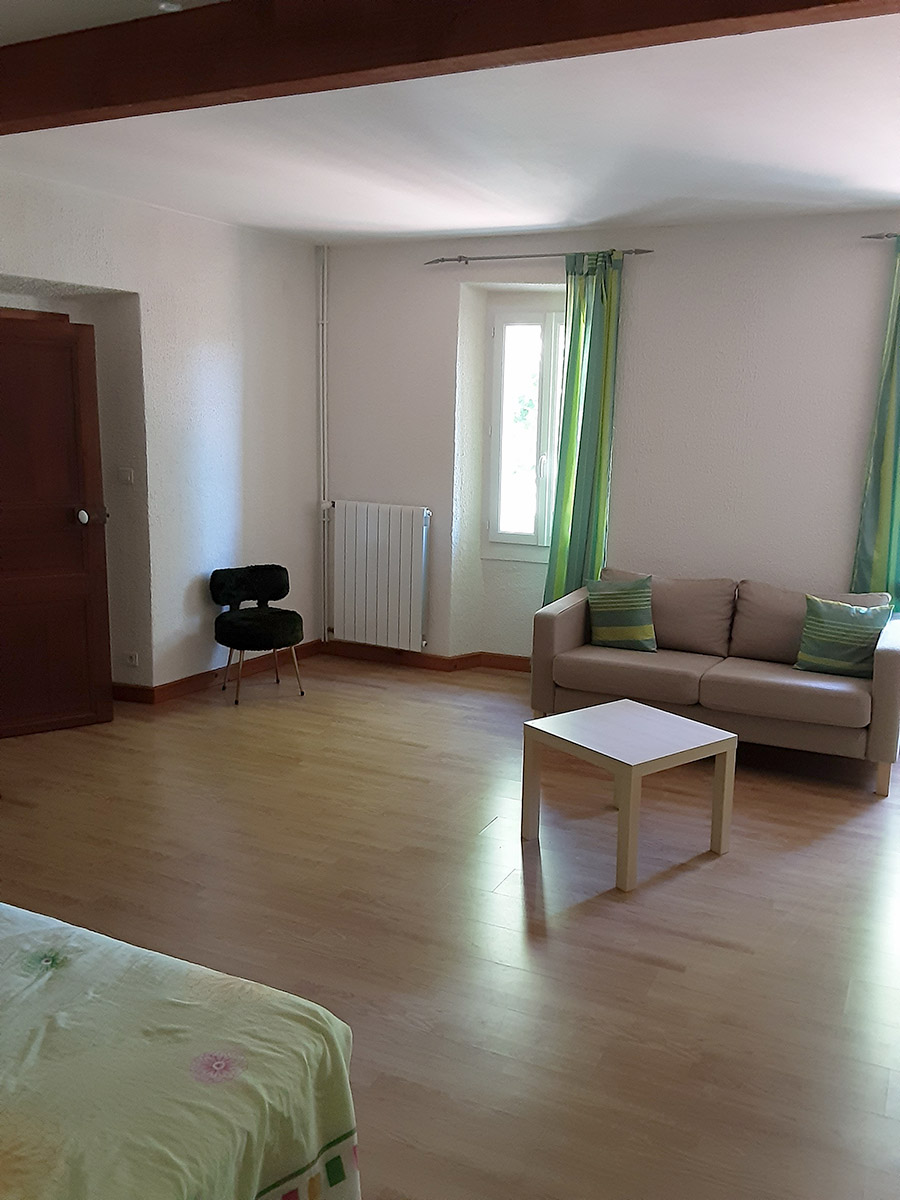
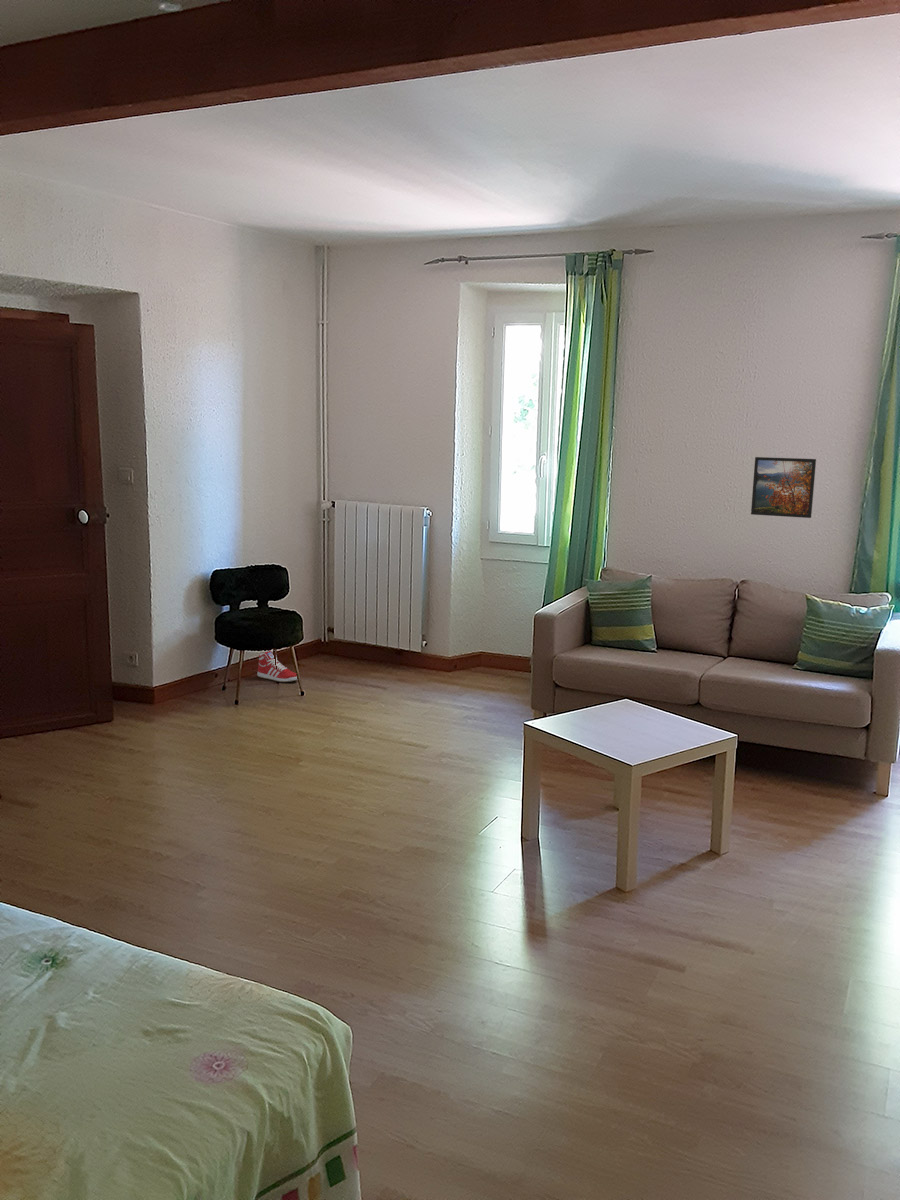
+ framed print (783, 487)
+ sneaker (277, 665)
